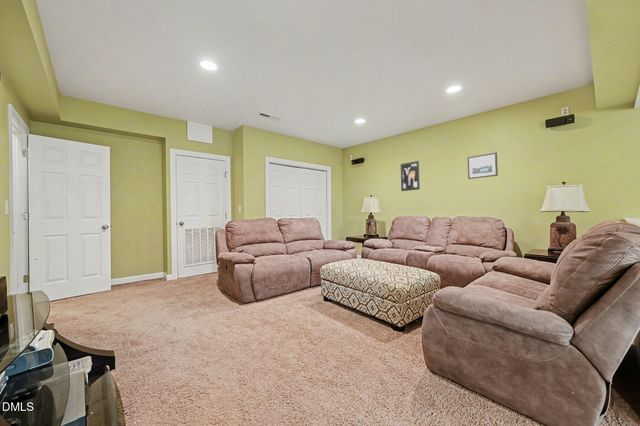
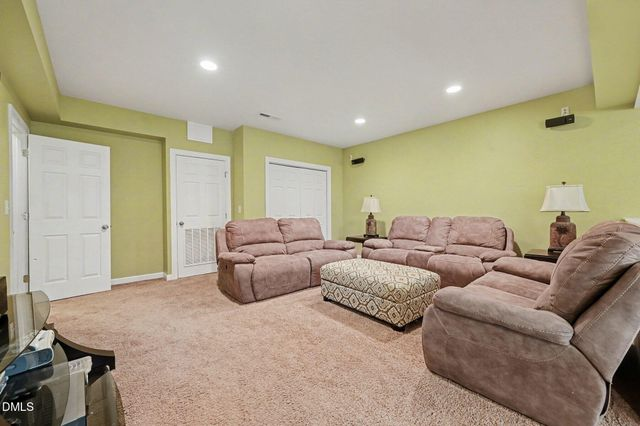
- wall art (482, 166)
- wall art (409, 176)
